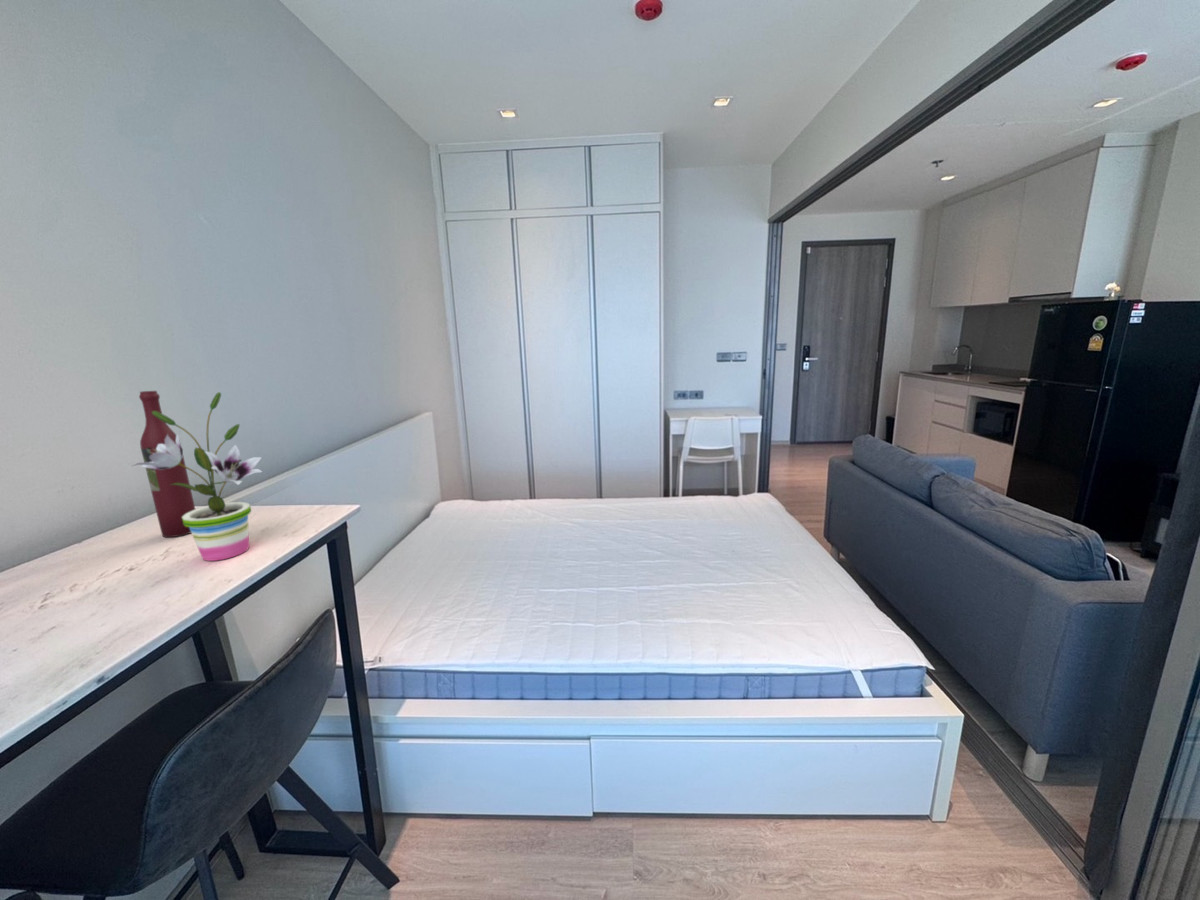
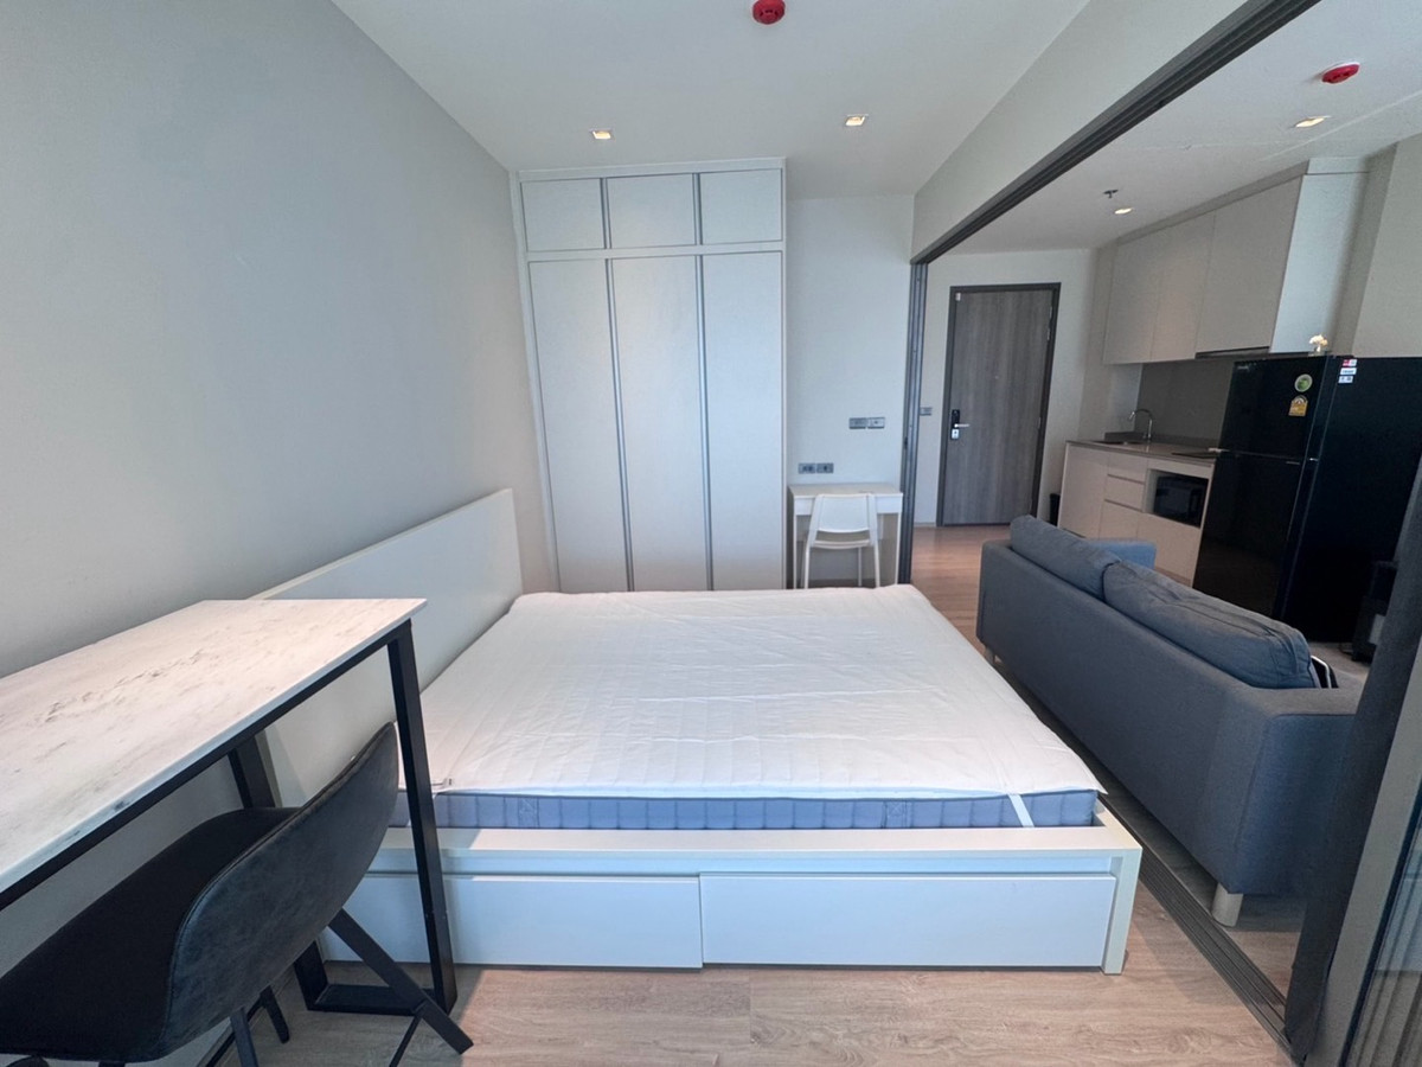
- wine bottle (165, 469)
- potted plant (204, 480)
